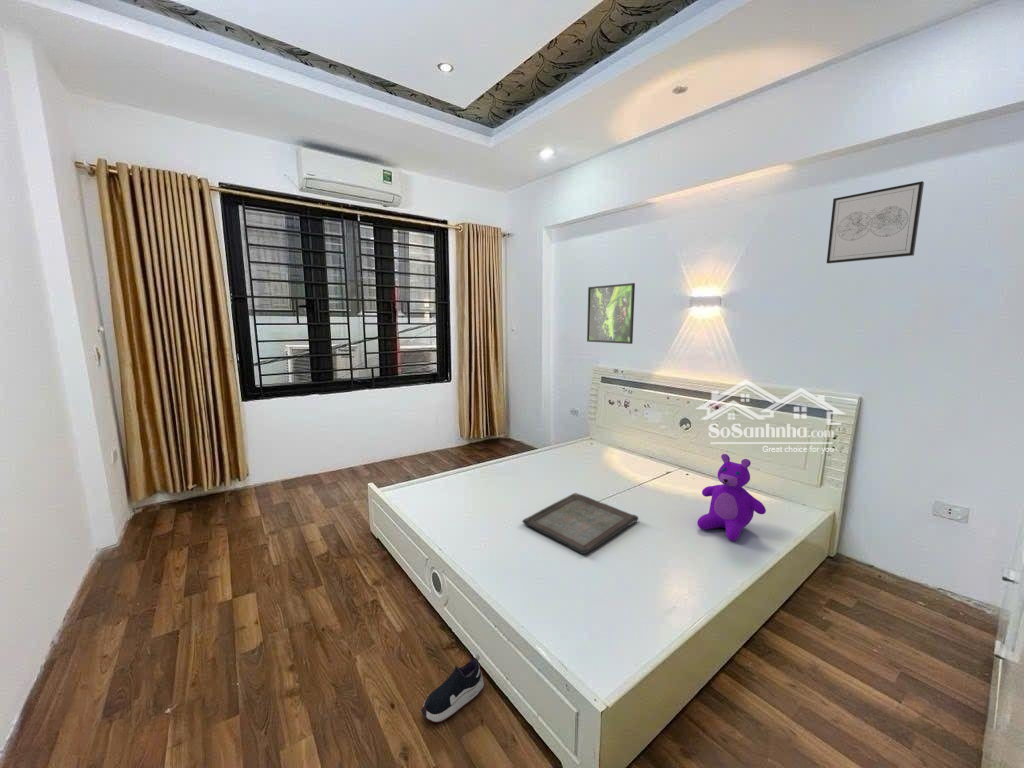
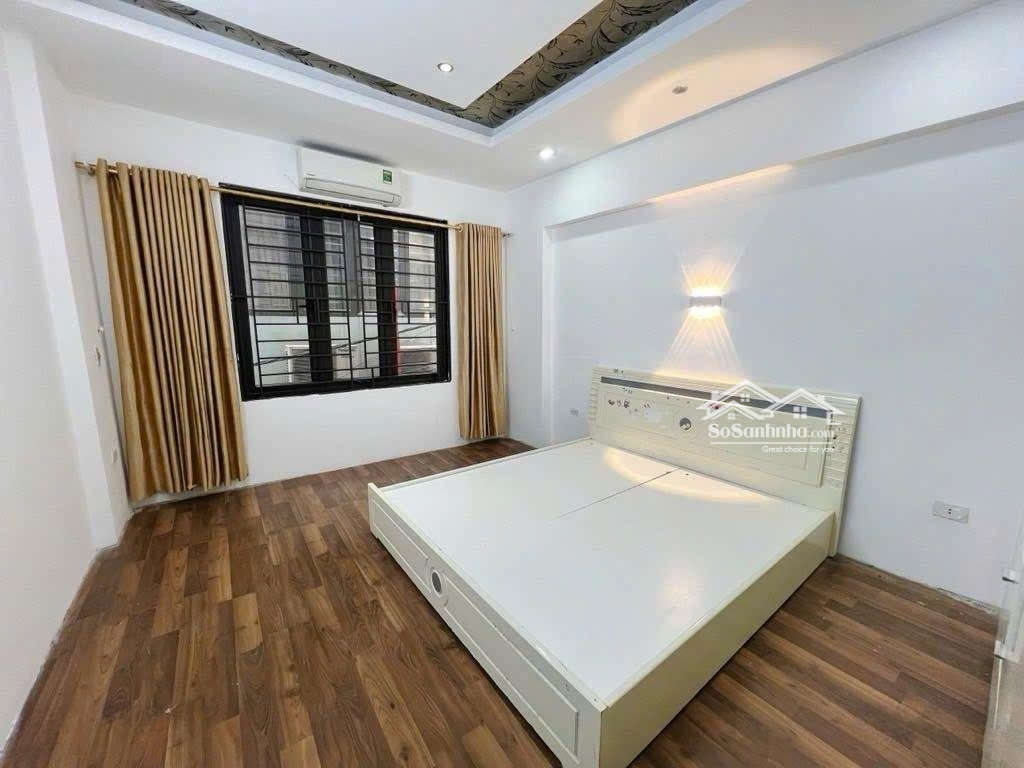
- shoe (453, 686)
- teddy bear (728, 494)
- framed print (609, 314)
- wall art (871, 225)
- serving tray (579, 519)
